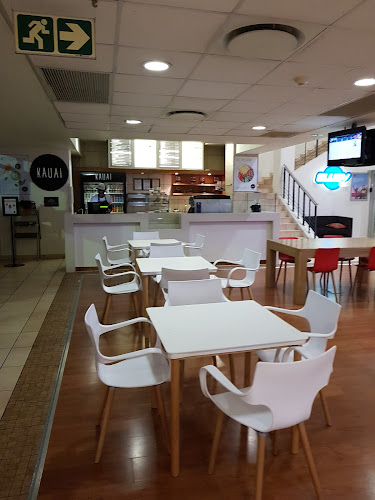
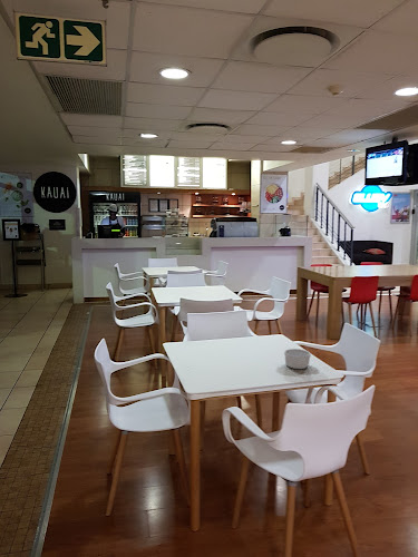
+ ramekin (297, 359)
